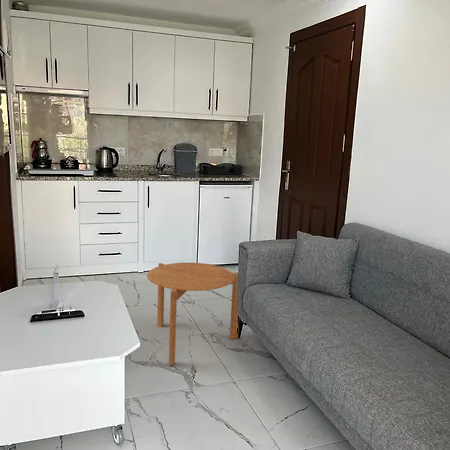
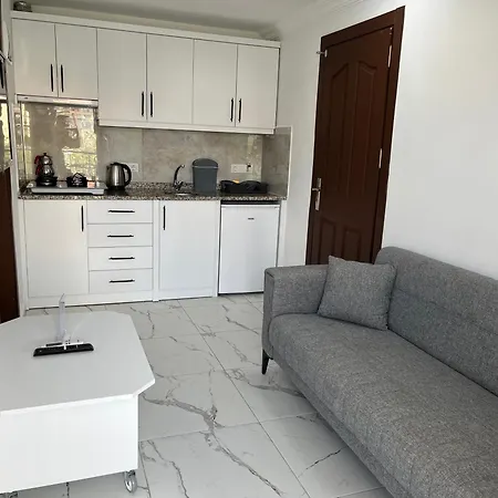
- side table (175, 309)
